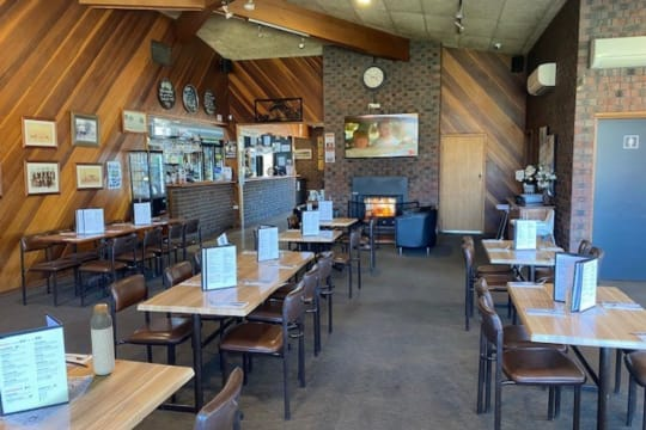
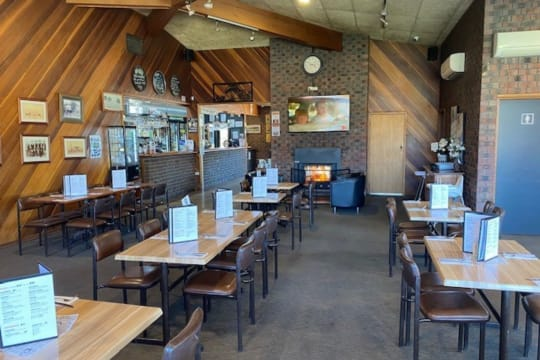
- bottle (102, 338)
